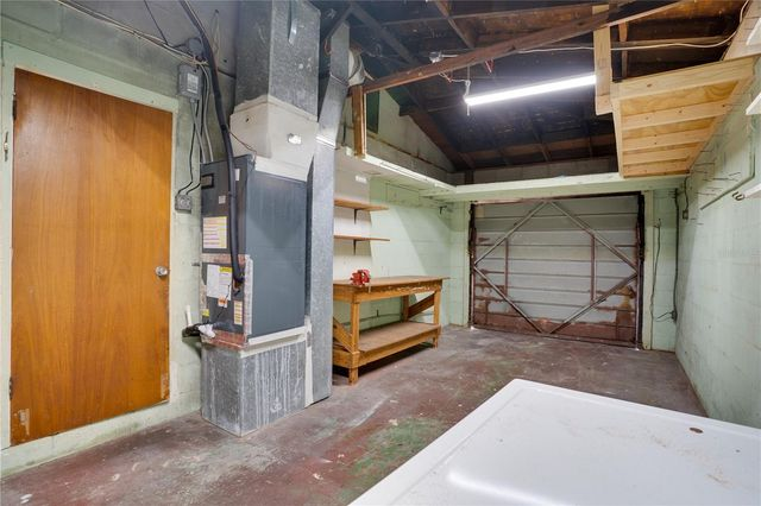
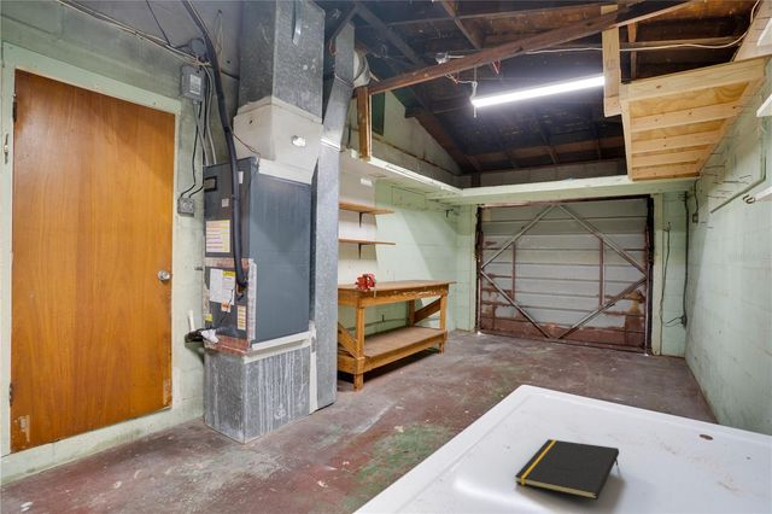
+ notepad (568, 465)
